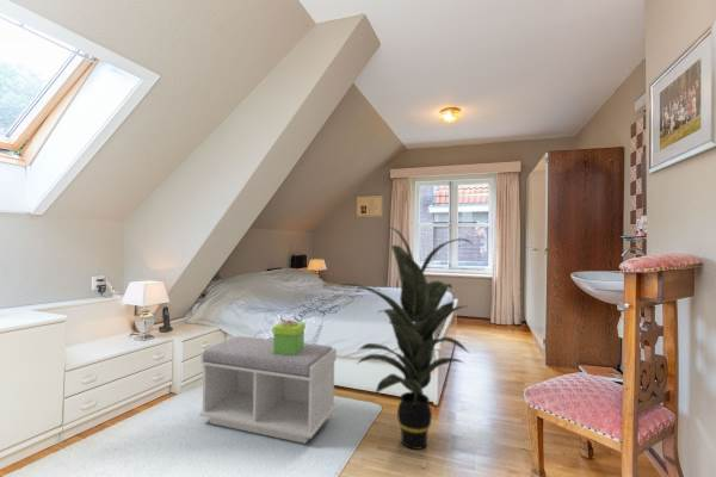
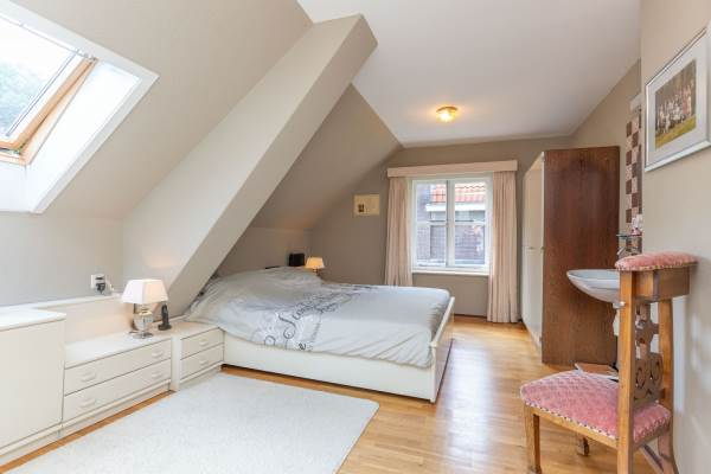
- indoor plant (408, 332)
- decorative box (289, 335)
- bench (268, 383)
